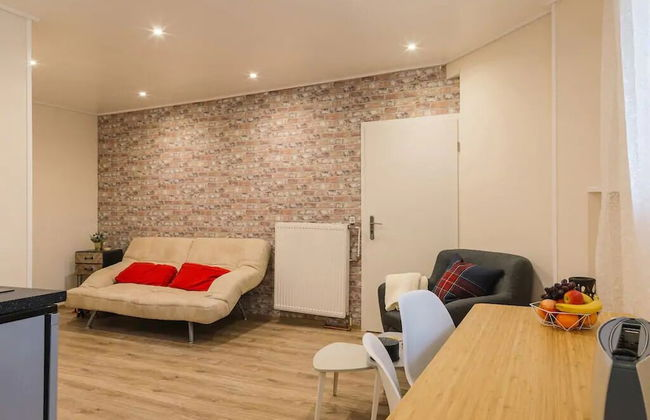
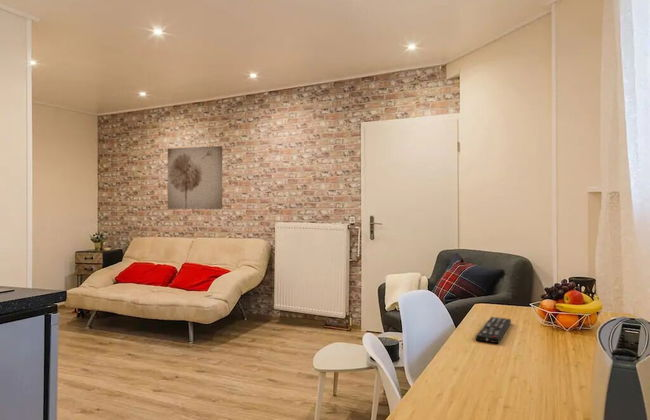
+ wall art (194, 178)
+ remote control (494, 328)
